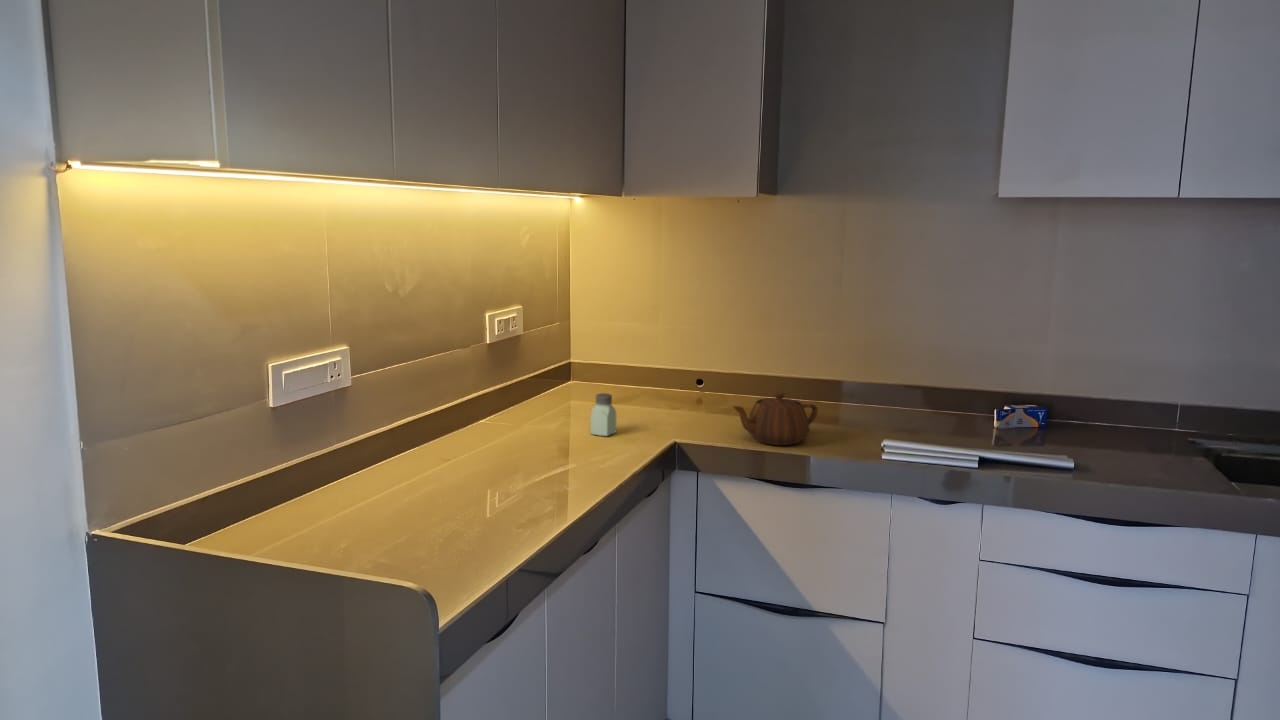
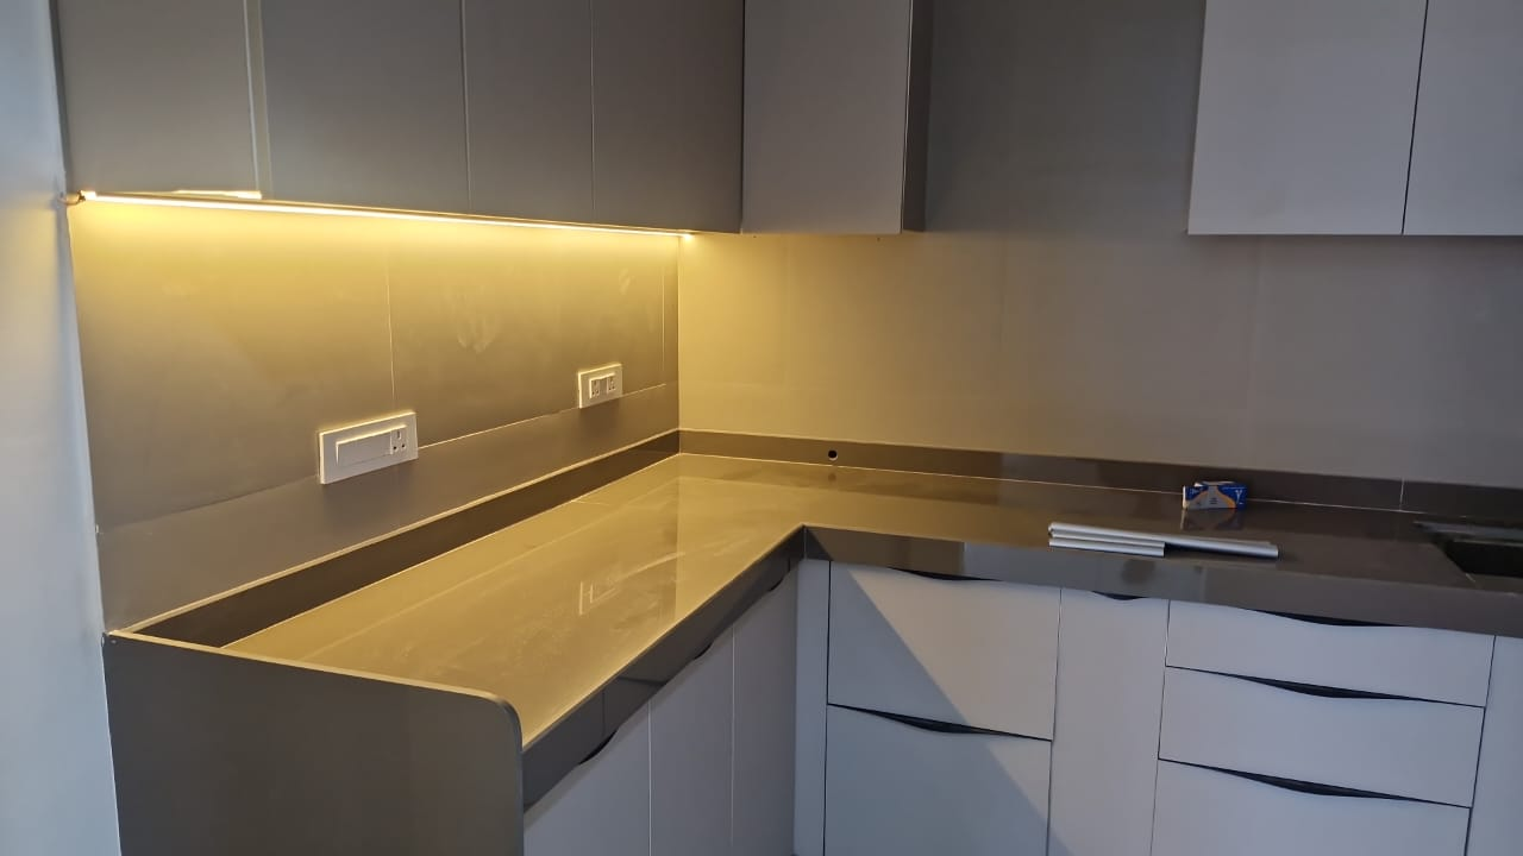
- teapot (775, 417)
- saltshaker (603, 414)
